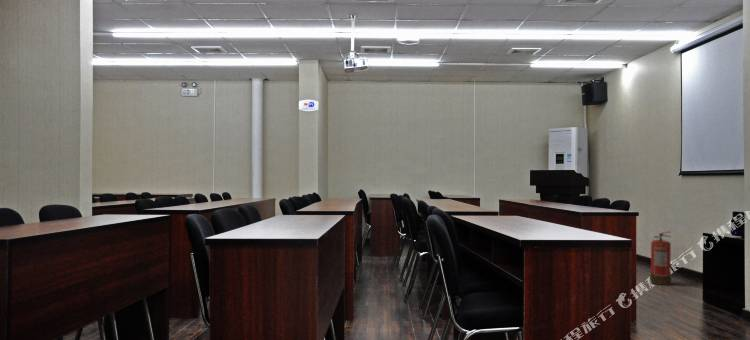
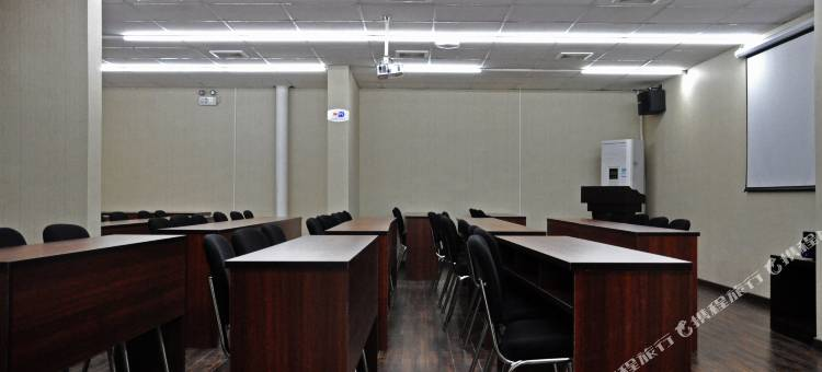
- fire extinguisher (660, 257)
